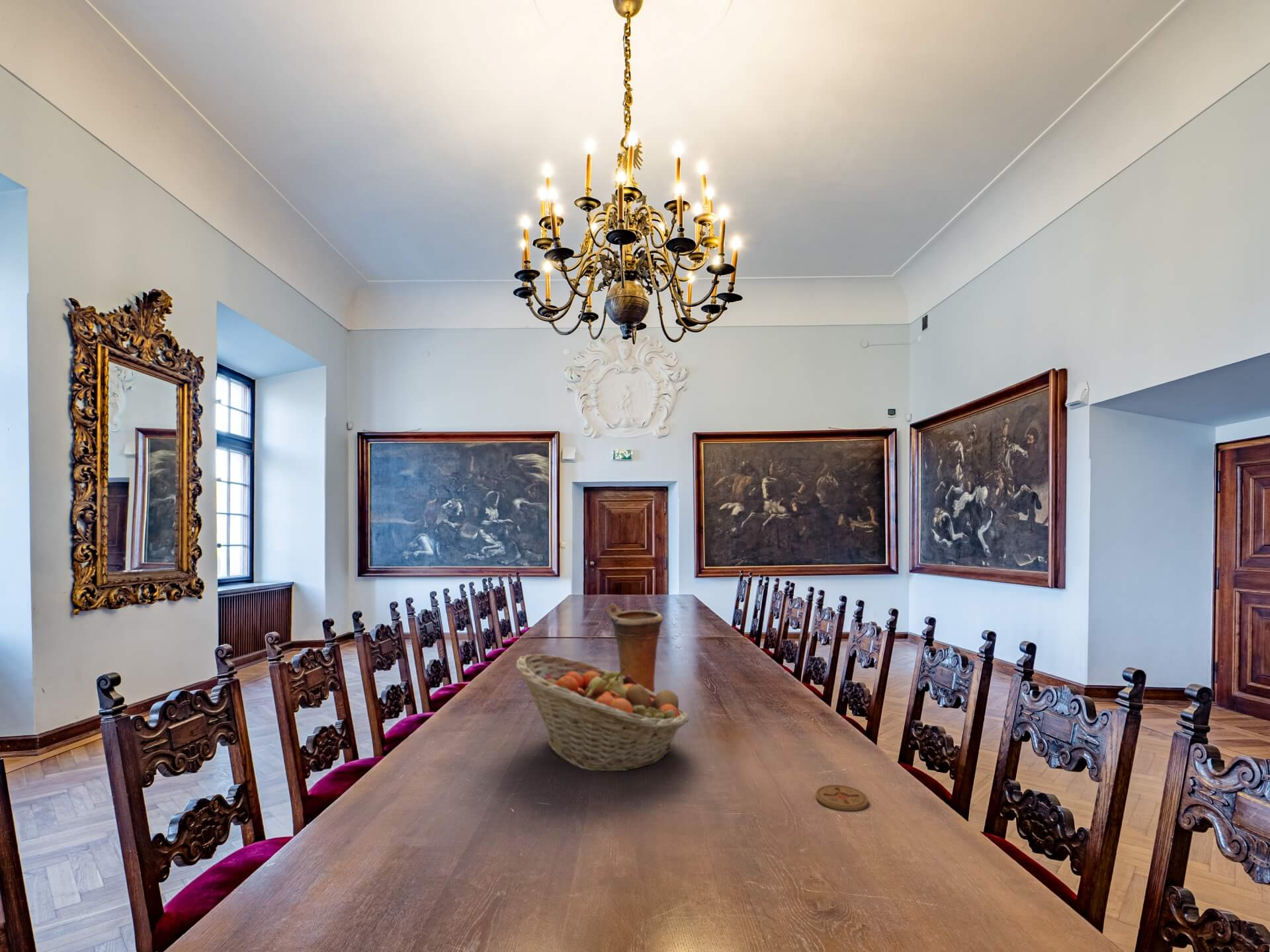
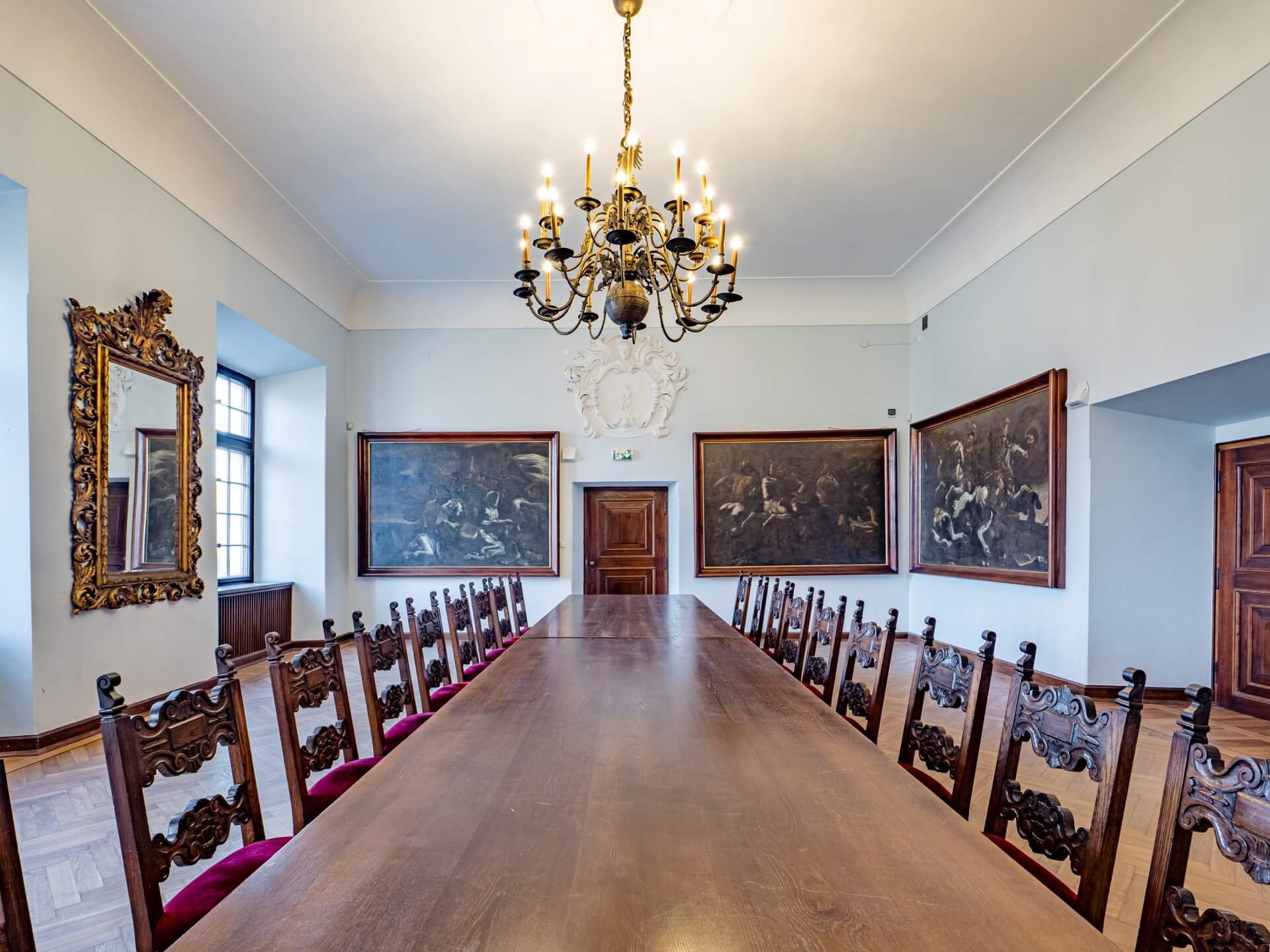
- fruit basket (599, 703)
- vase (635, 649)
- coaster (841, 797)
